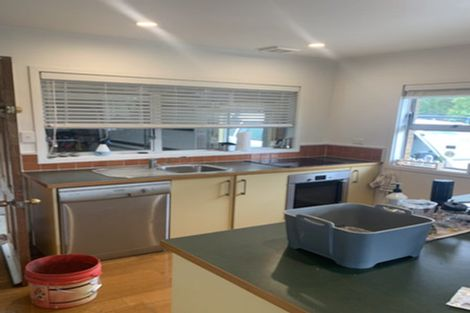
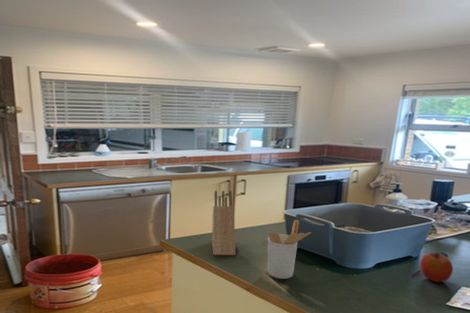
+ utensil holder (287, 250)
+ knife block (223, 220)
+ fruit (436, 264)
